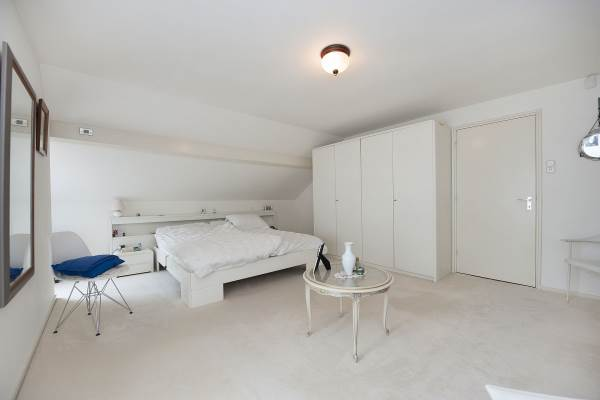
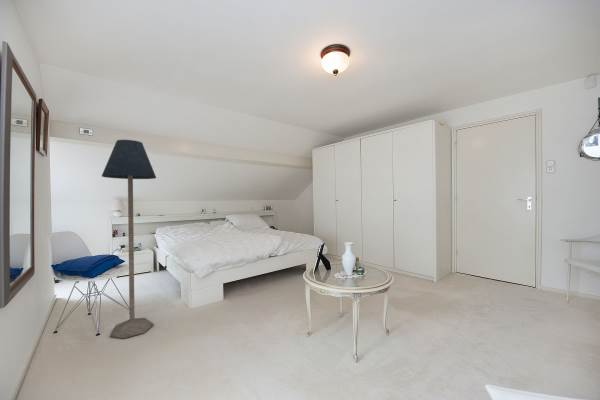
+ floor lamp (131, 235)
